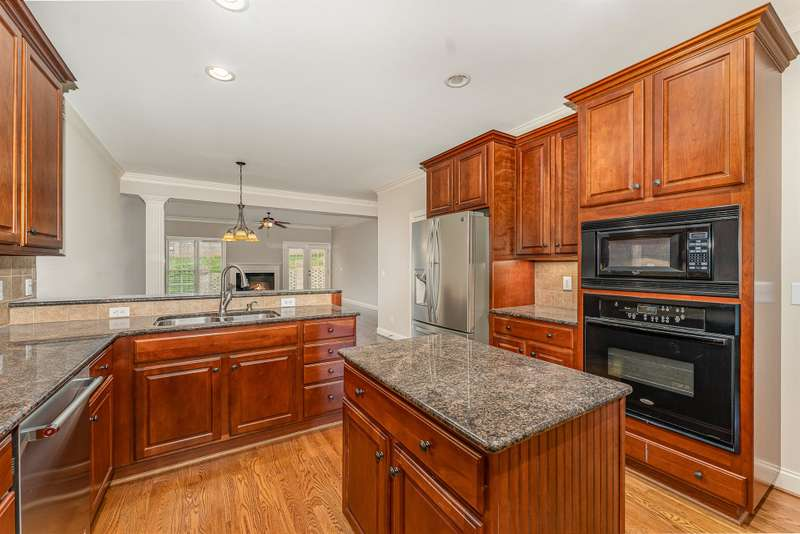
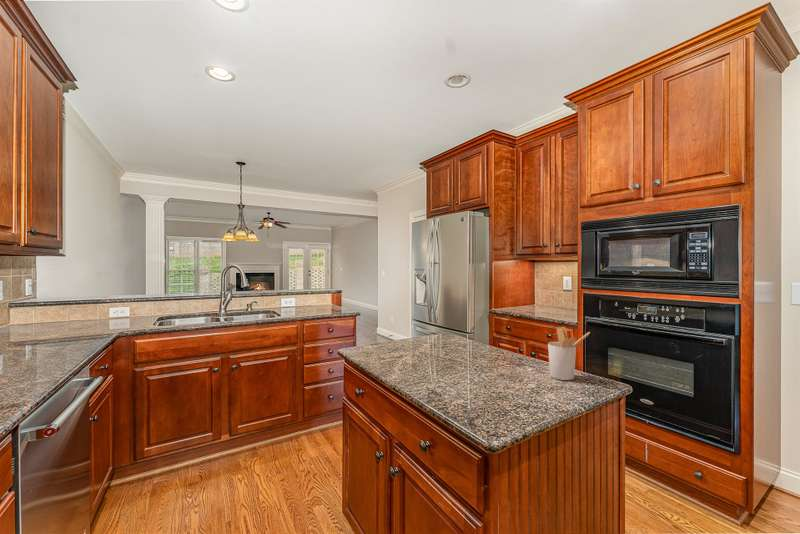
+ utensil holder (569, 353)
